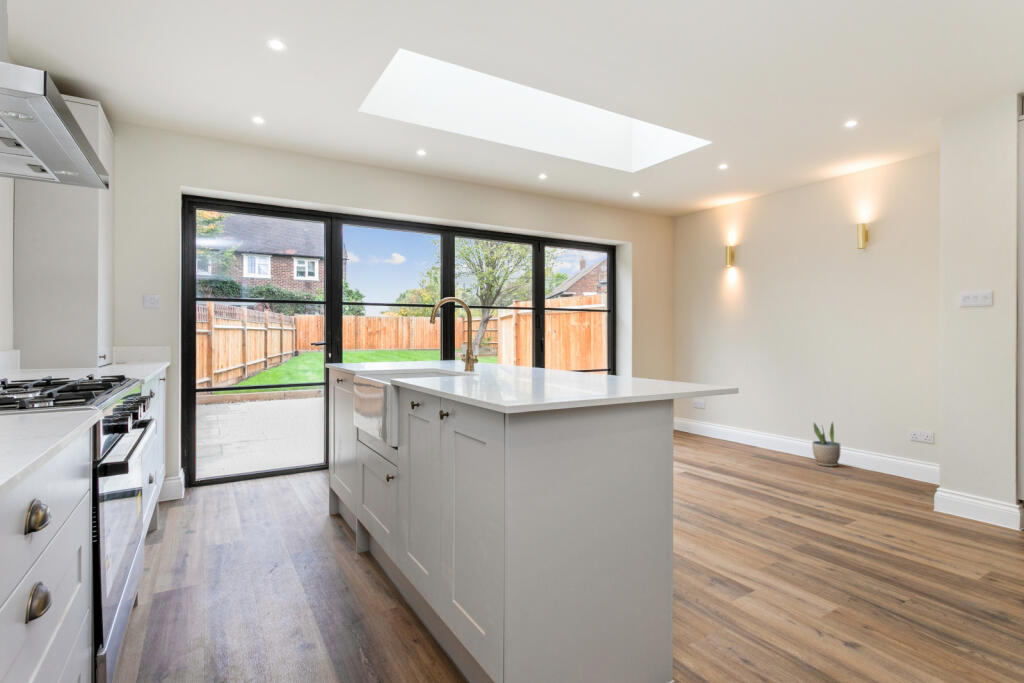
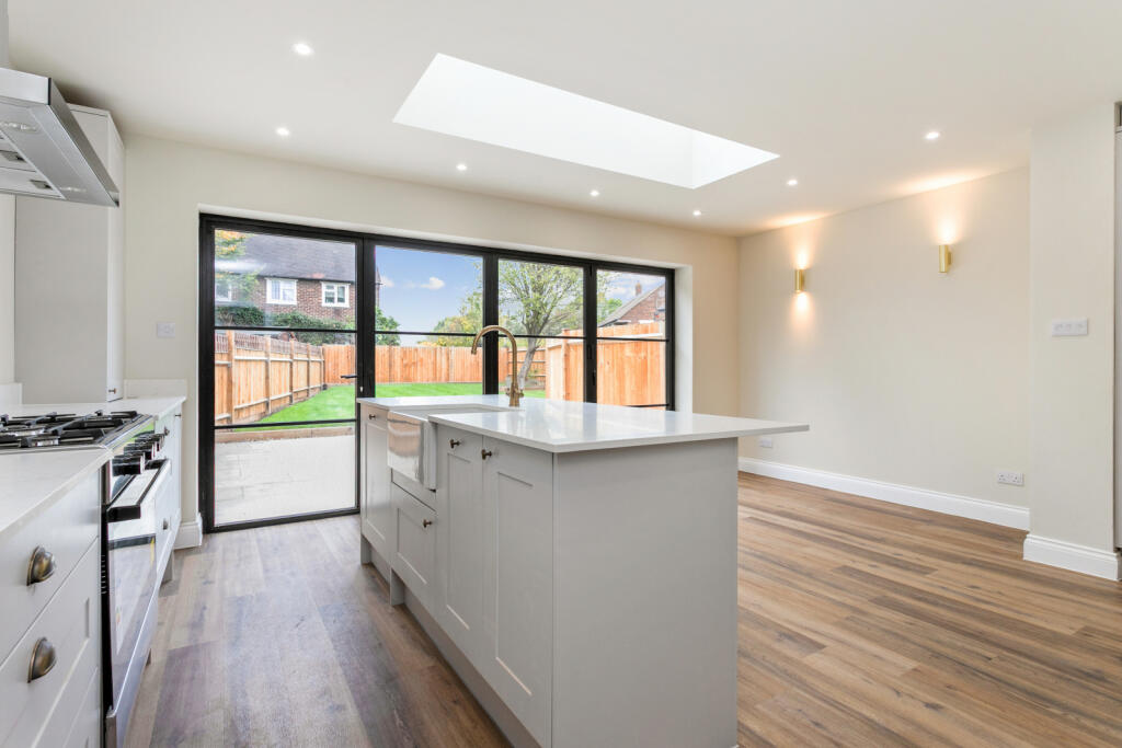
- potted plant (826, 442)
